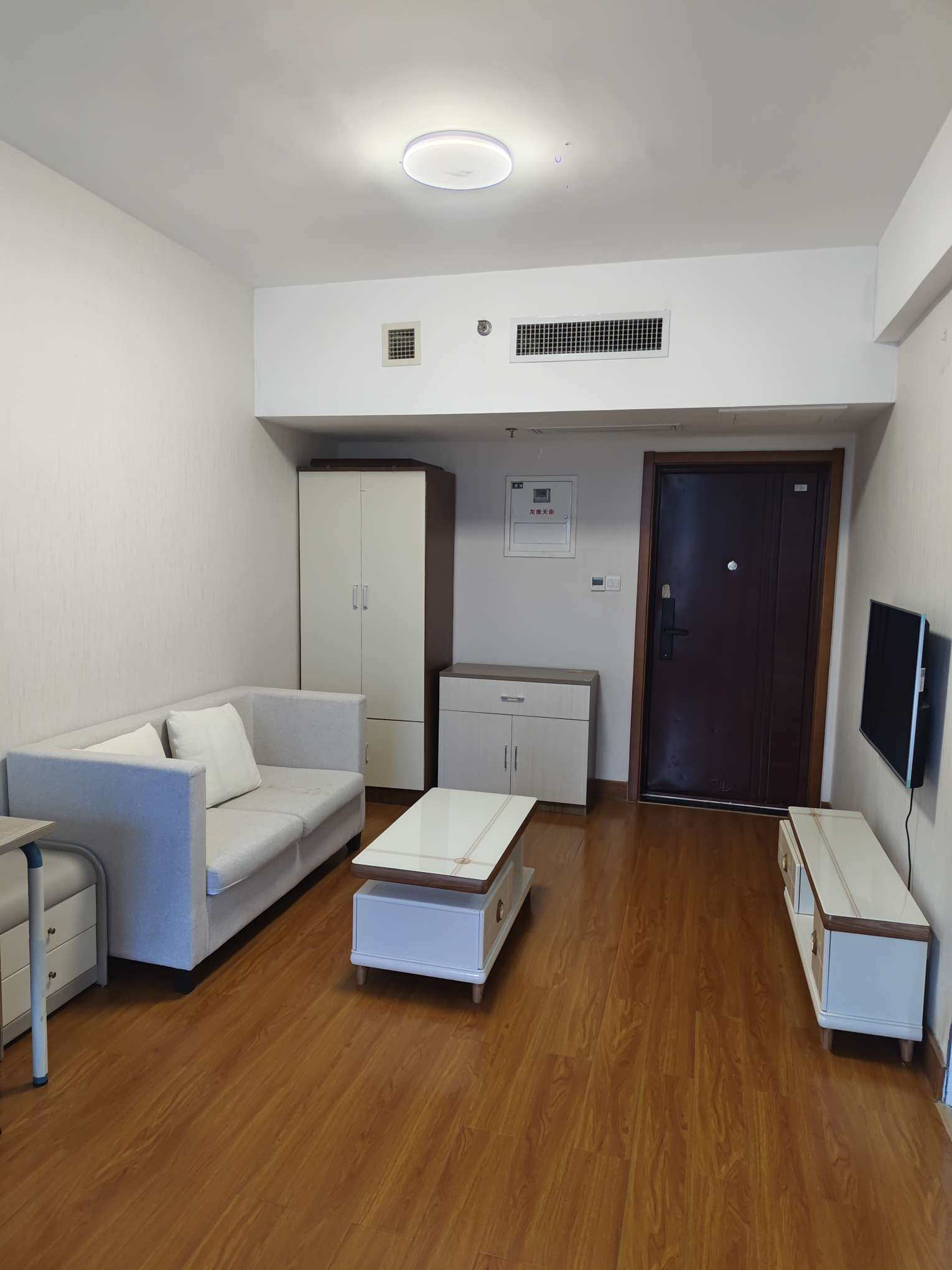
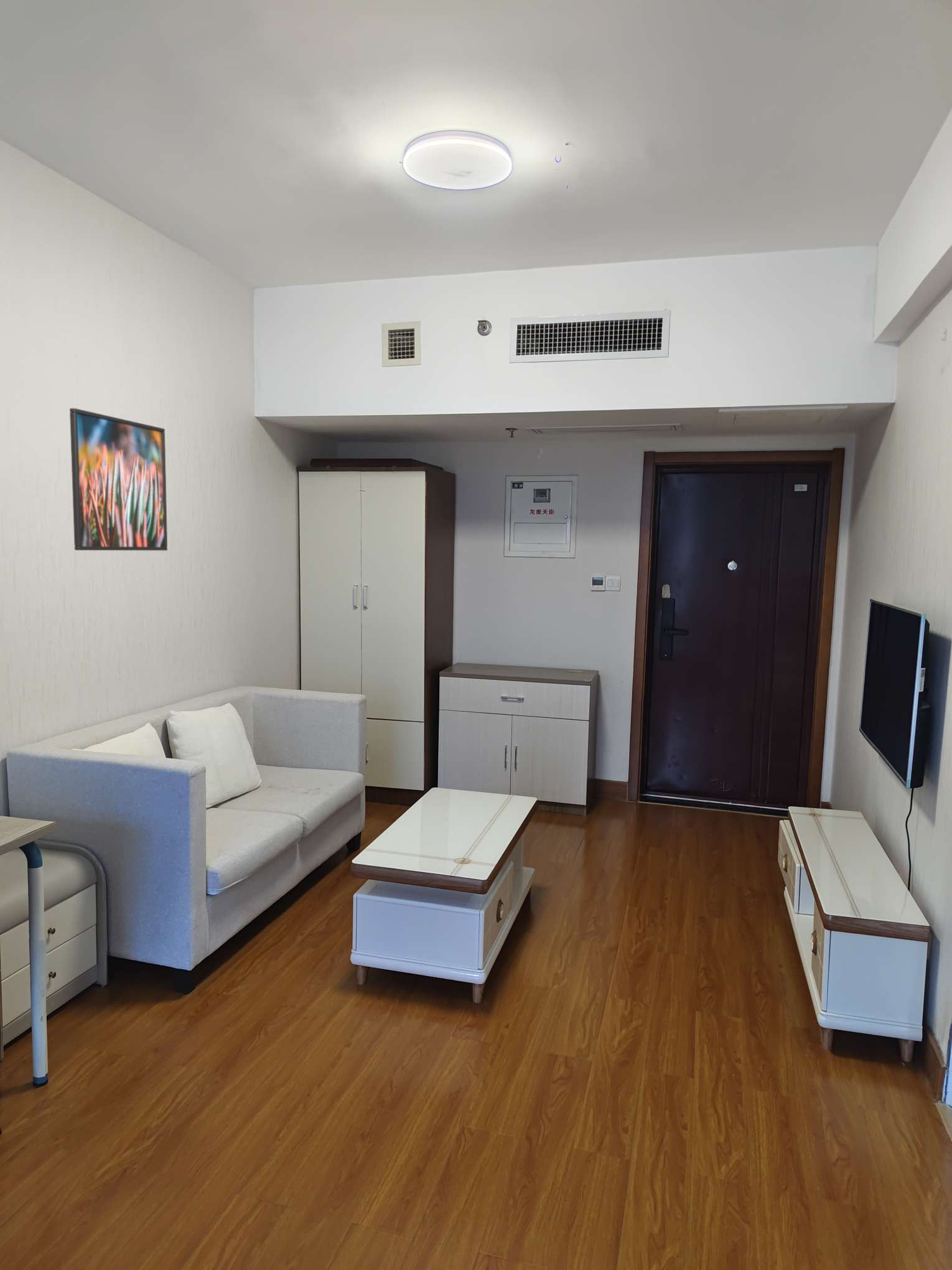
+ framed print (123, 485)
